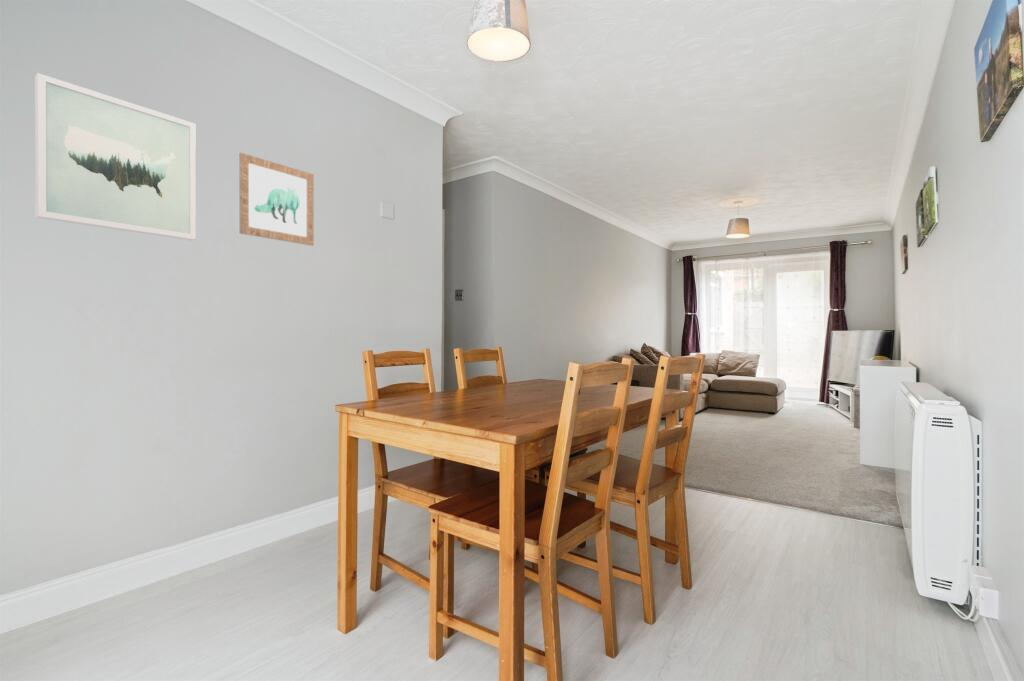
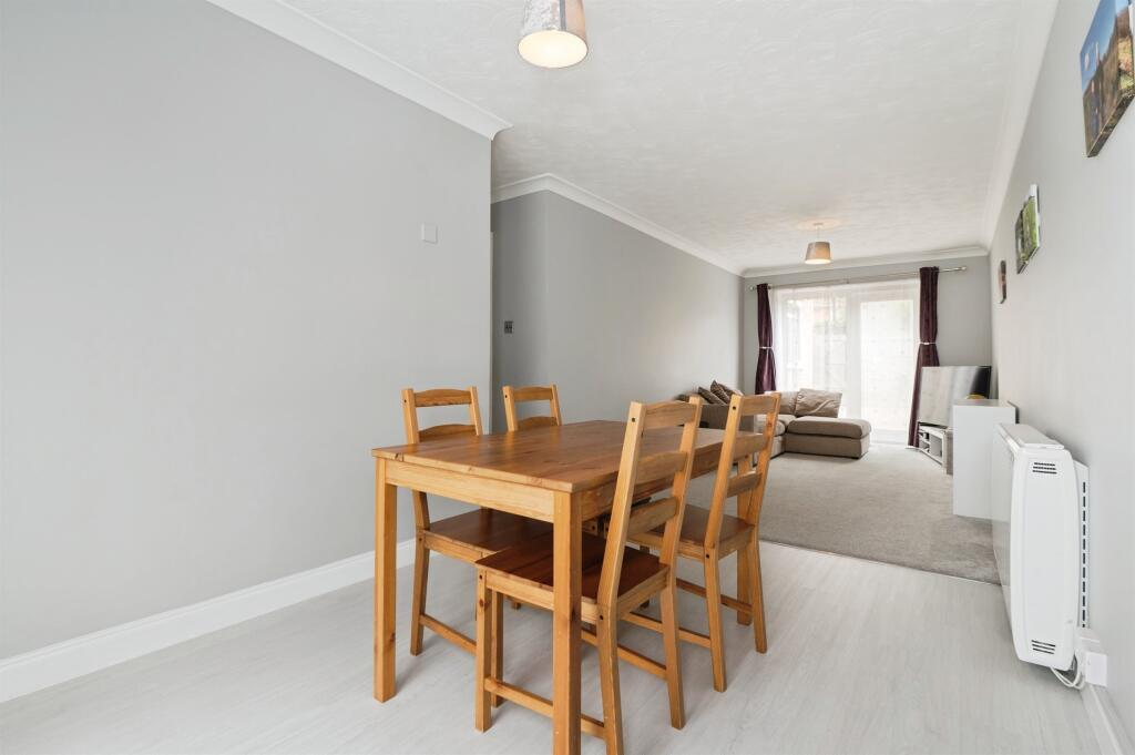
- wall art (123, 166)
- wall art (278, 202)
